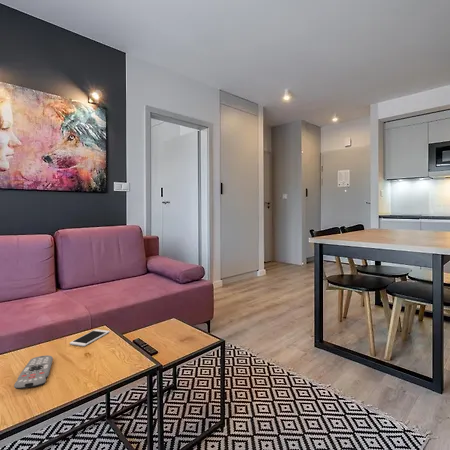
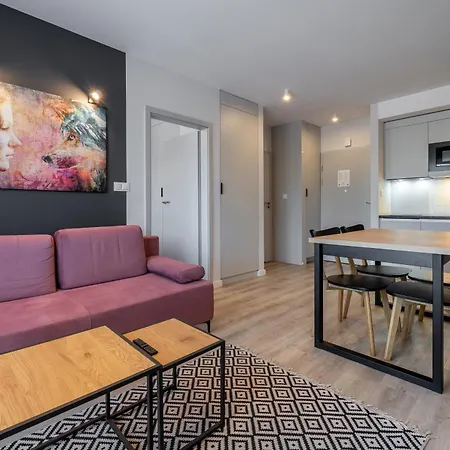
- cell phone (90, 337)
- remote control (36, 370)
